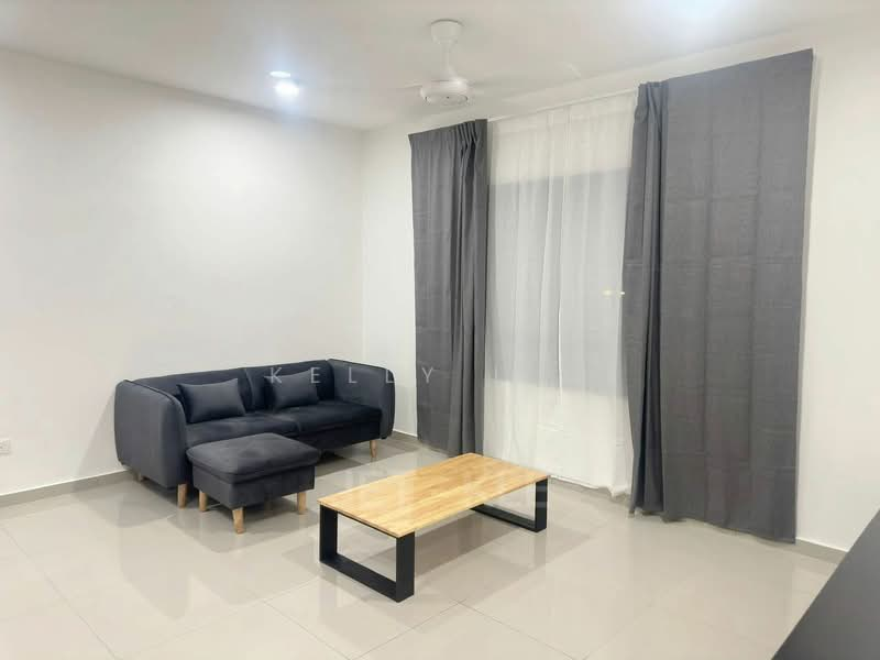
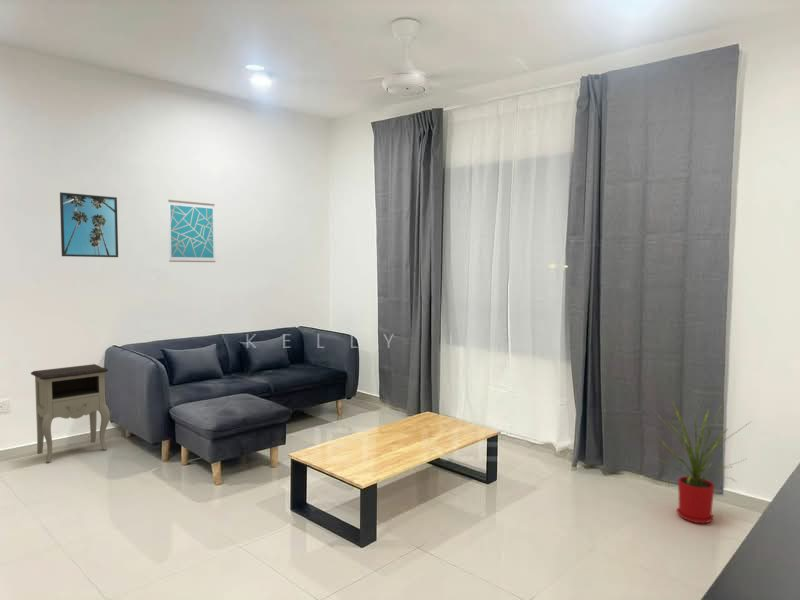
+ house plant (697, 460)
+ wall art (192, 232)
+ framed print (90, 226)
+ nightstand (71, 411)
